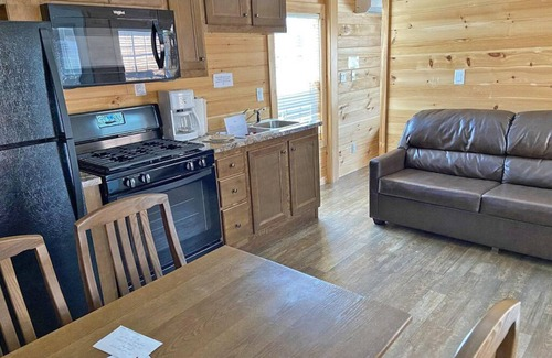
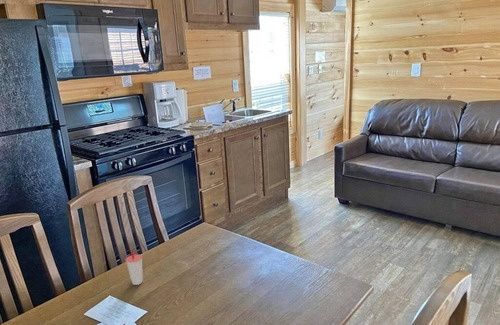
+ cup (135, 266)
